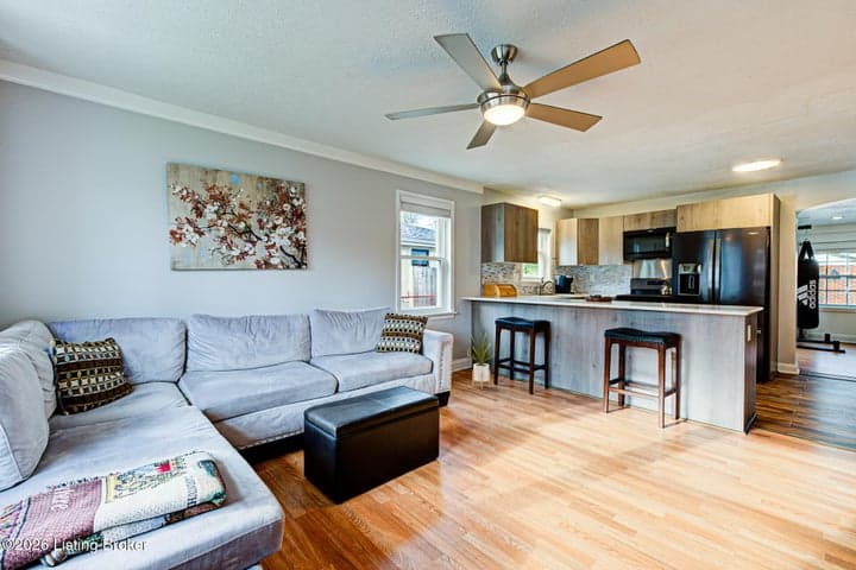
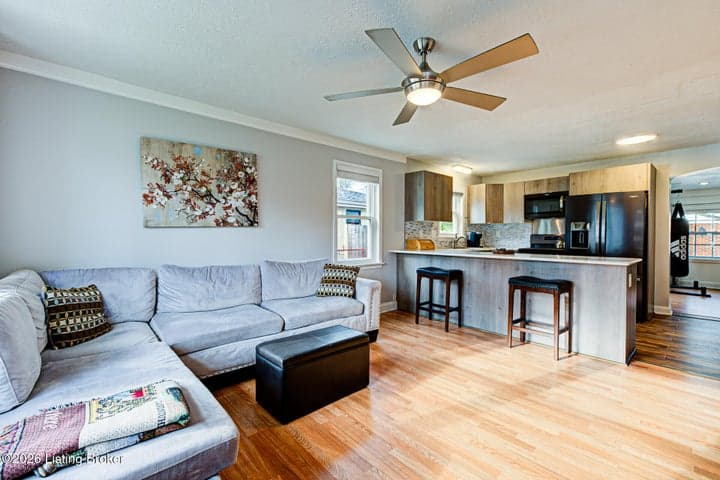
- house plant (480, 357)
